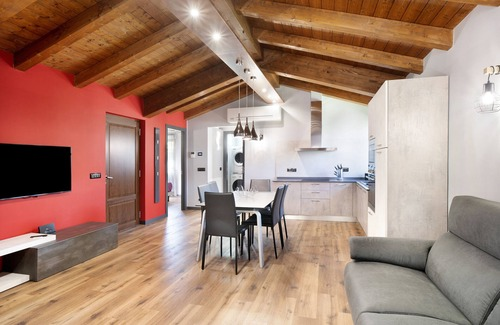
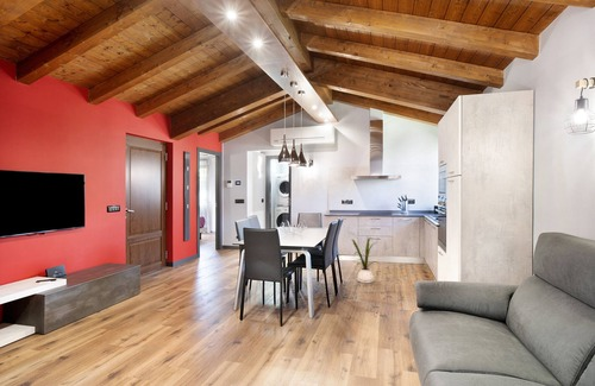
+ house plant (363, 255)
